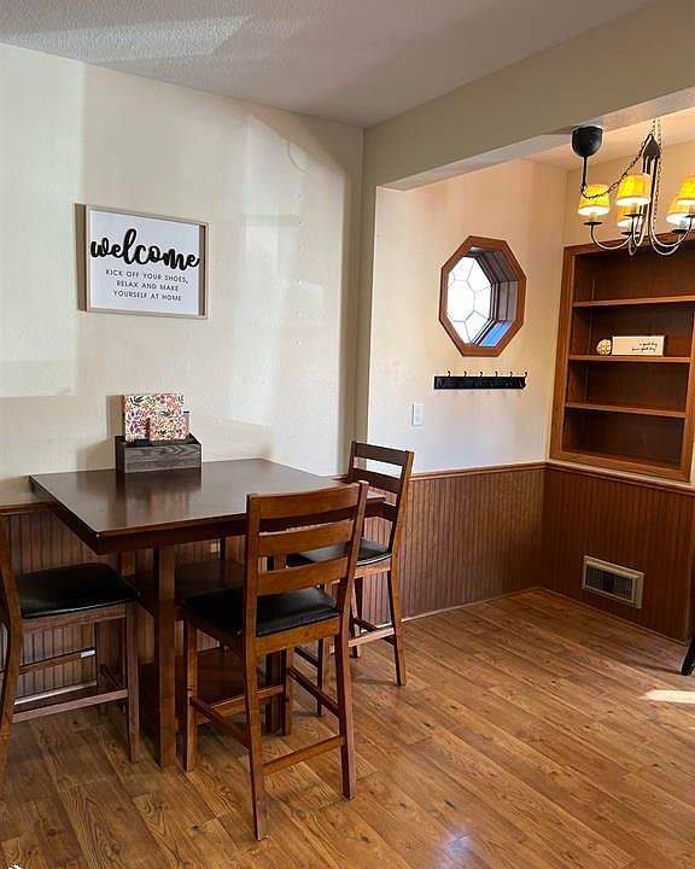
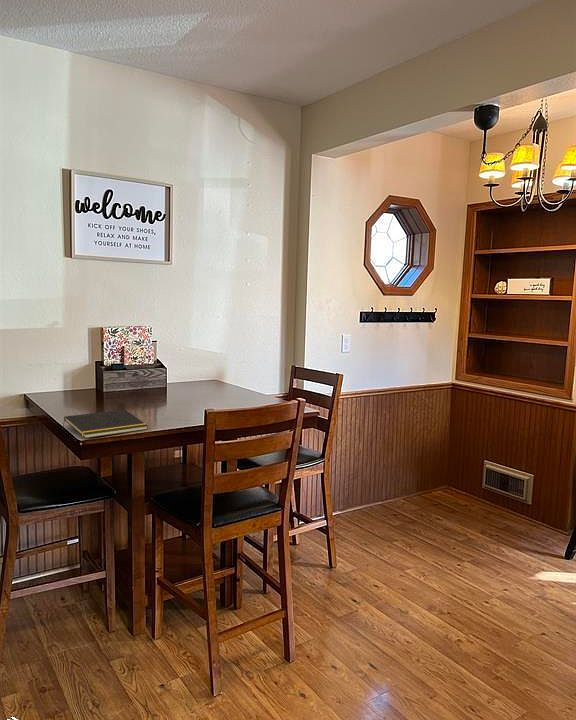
+ notepad (106, 422)
